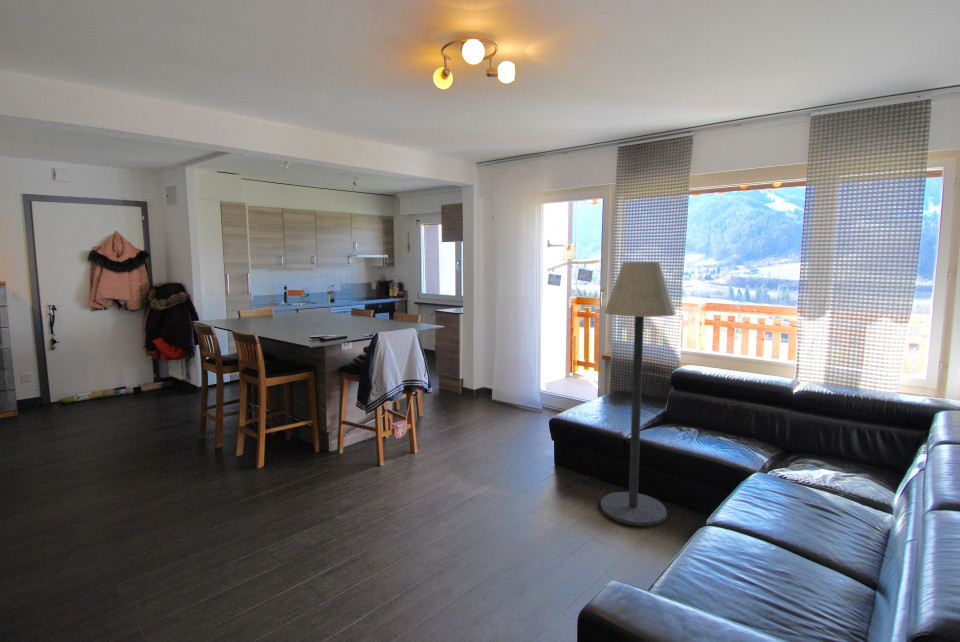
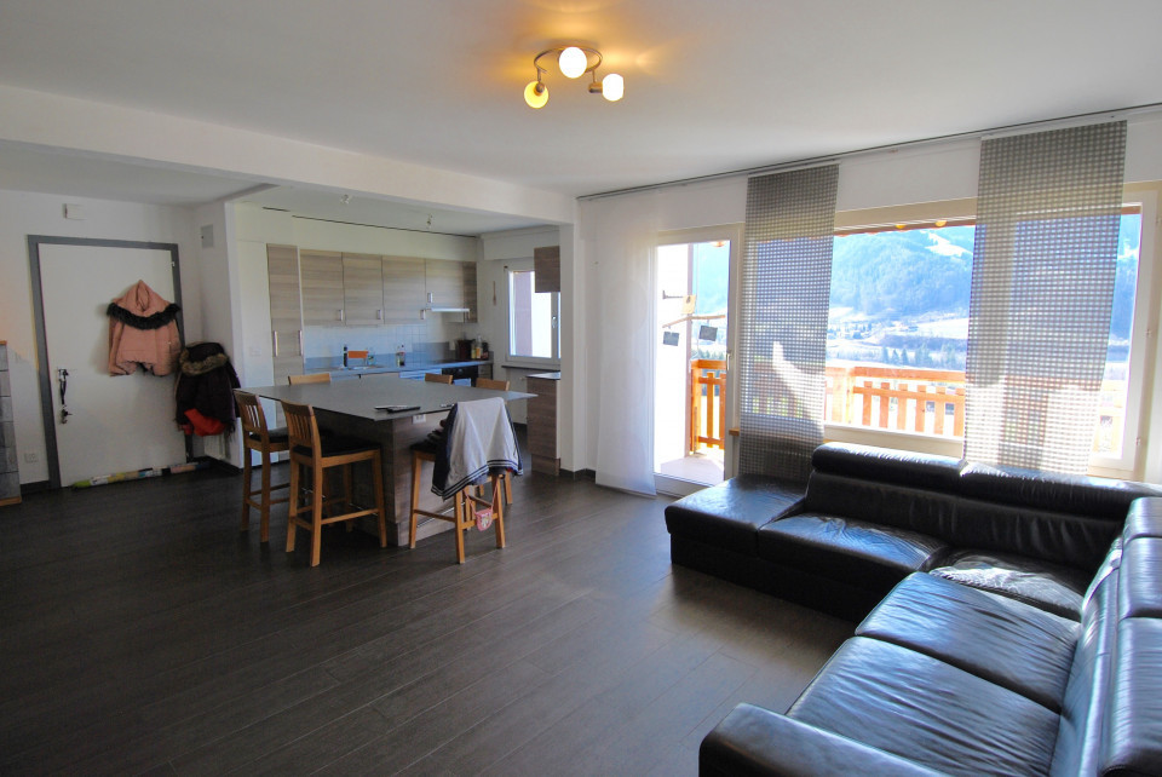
- floor lamp (636, 389)
